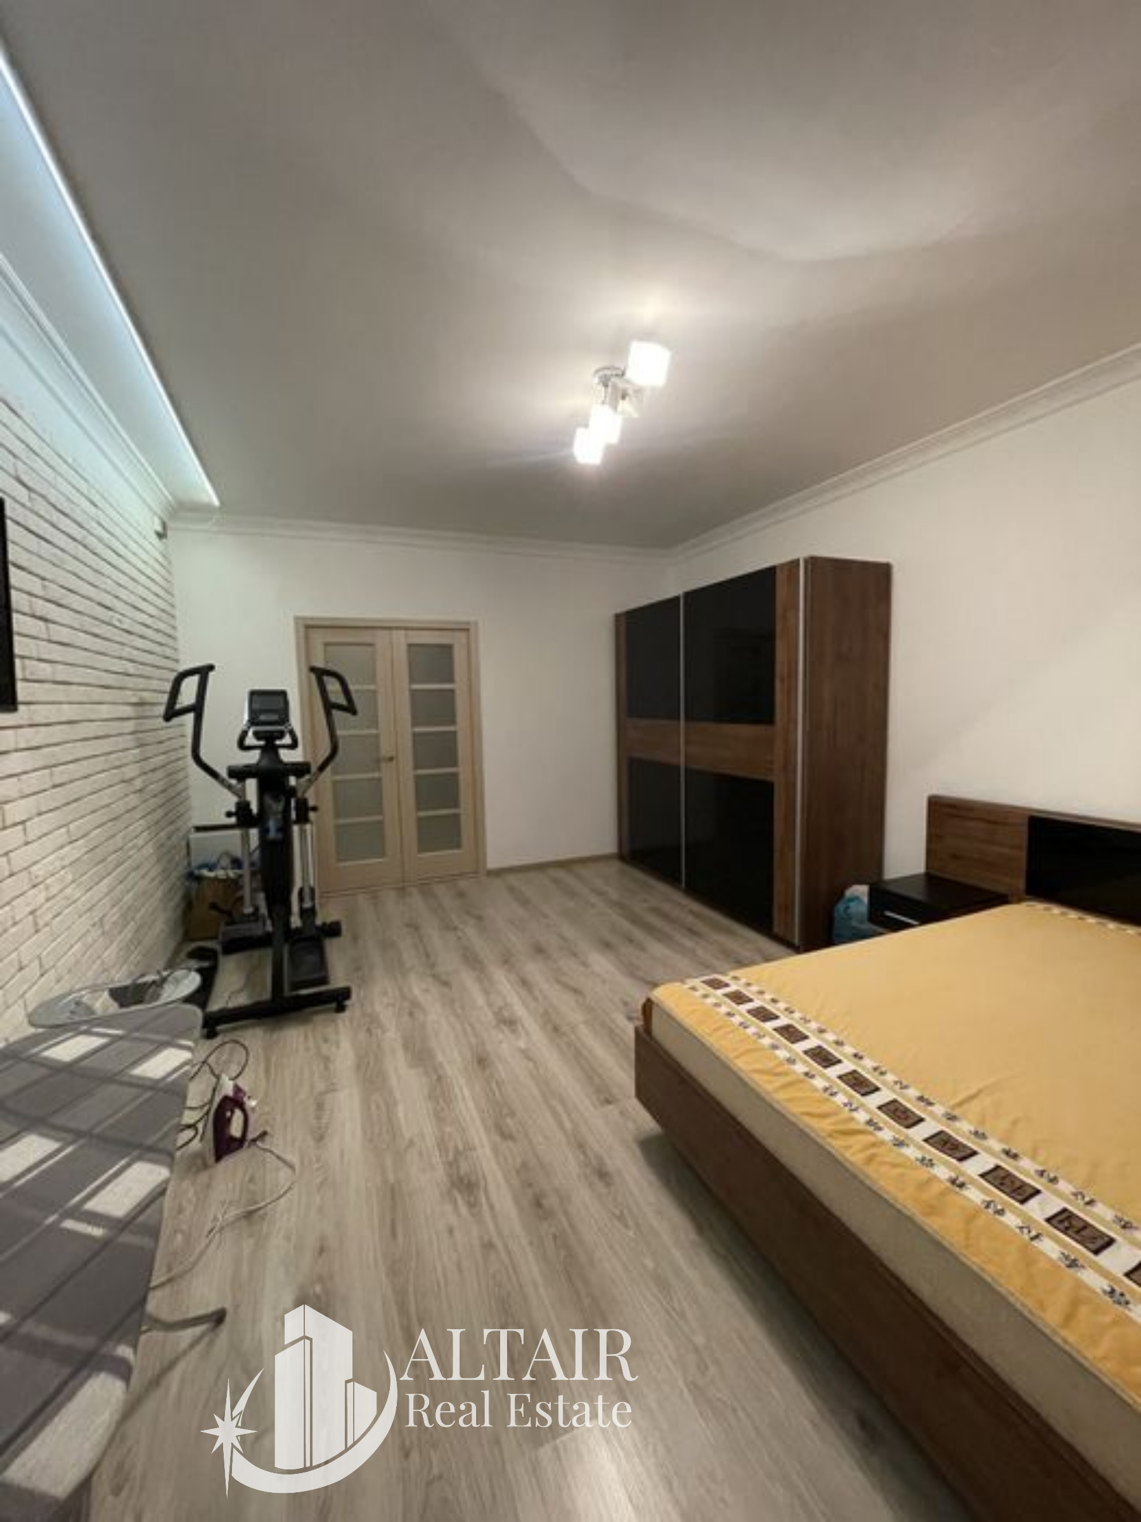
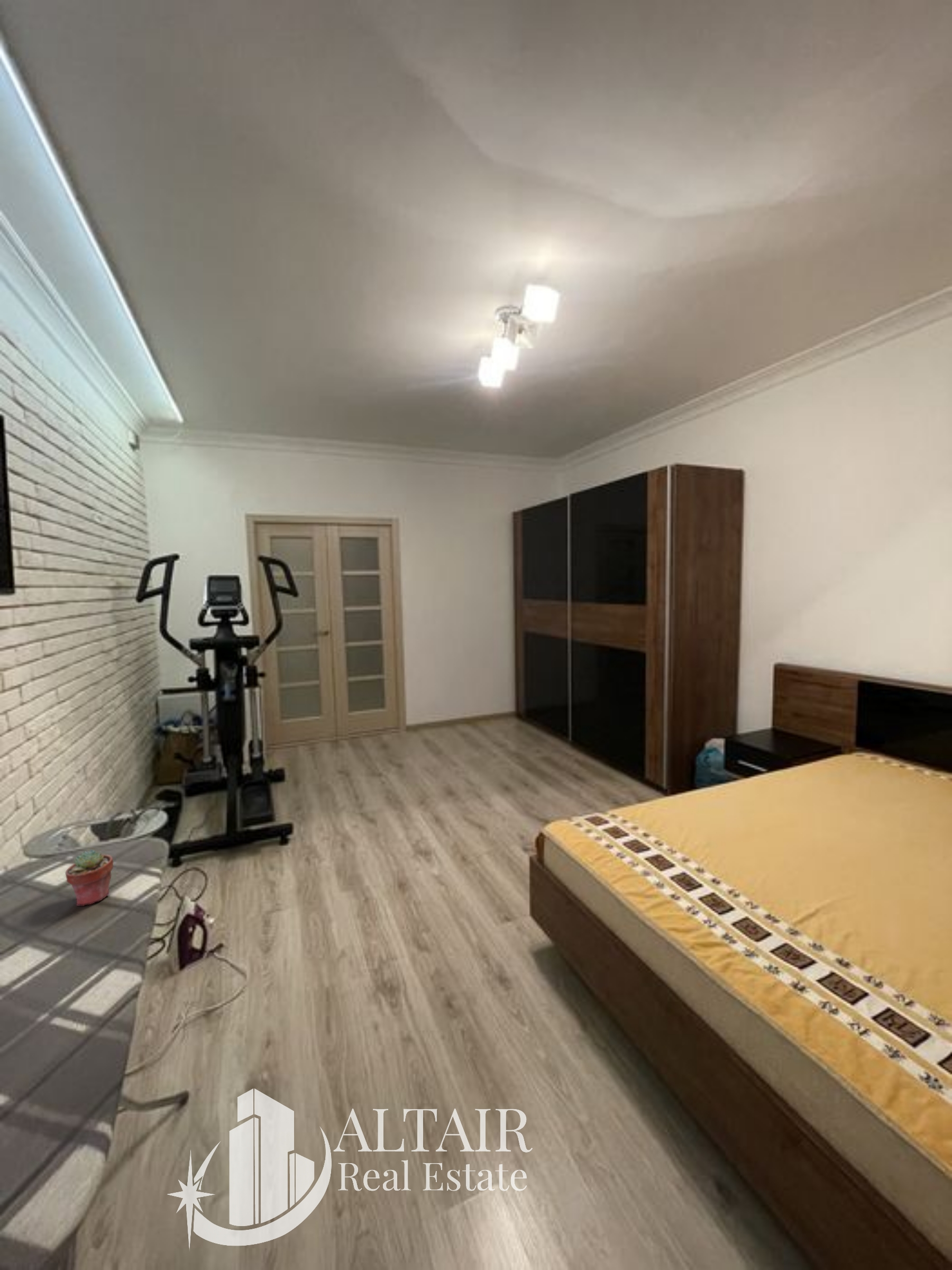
+ potted succulent (90, 874)
